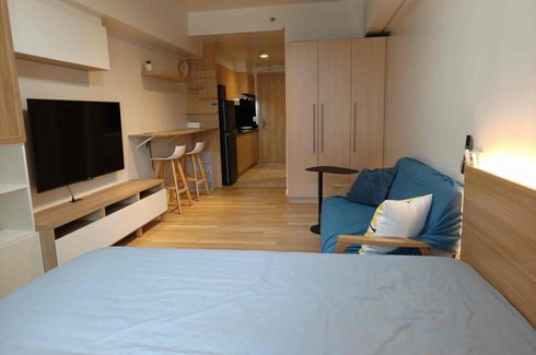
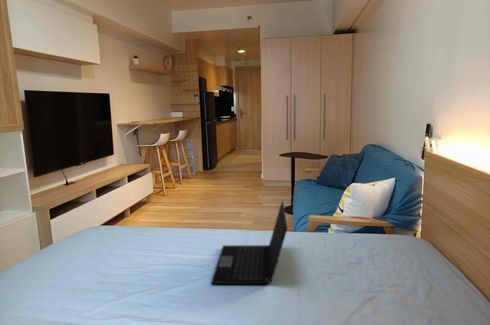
+ laptop (250, 245)
